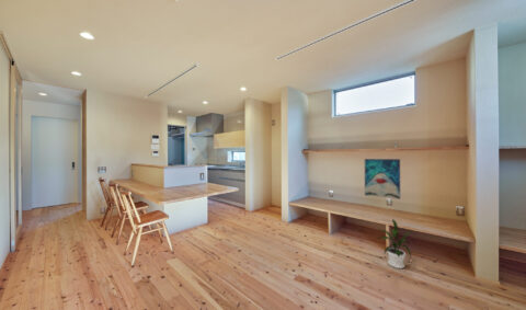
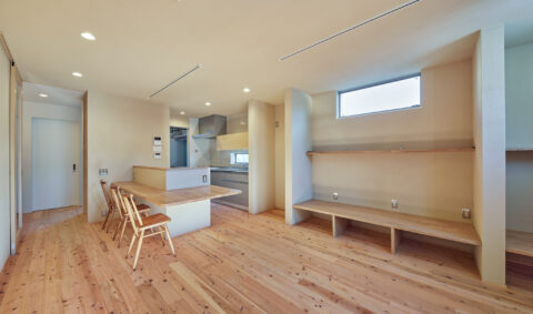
- wall art (381, 177)
- house plant (395, 243)
